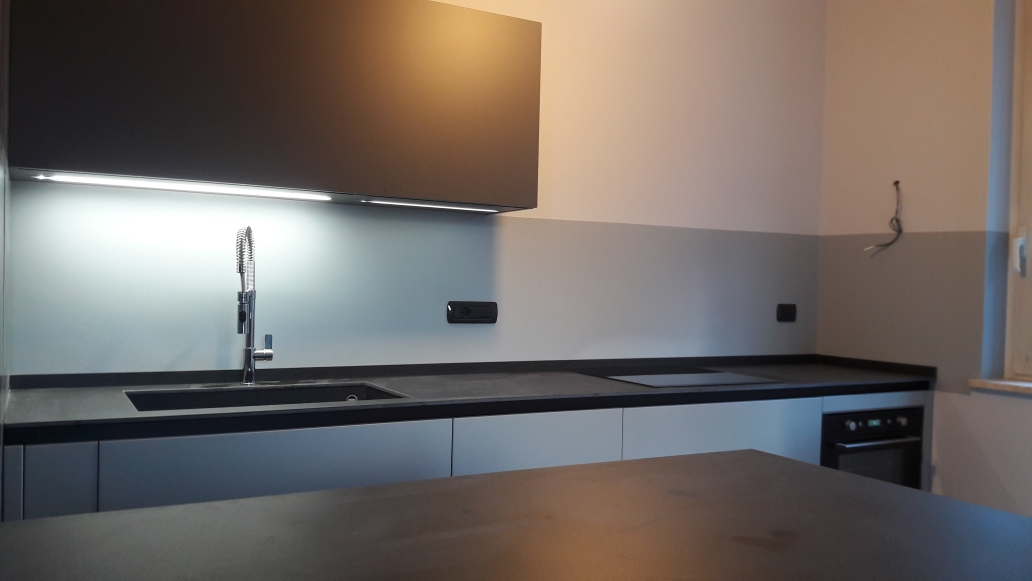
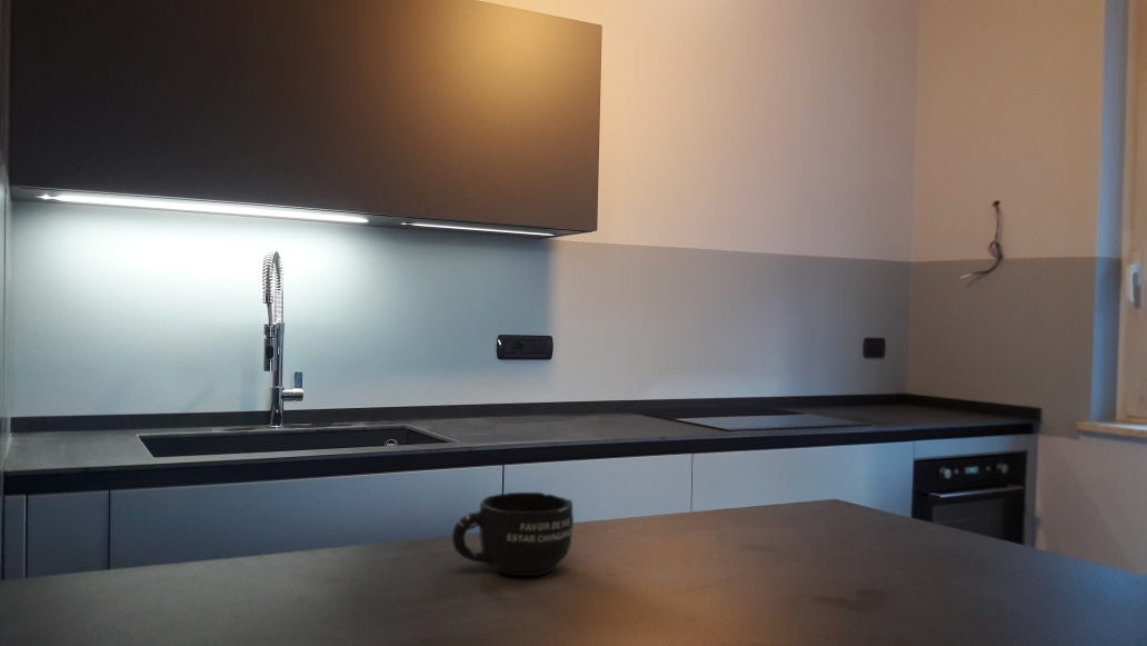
+ mug (511, 534)
